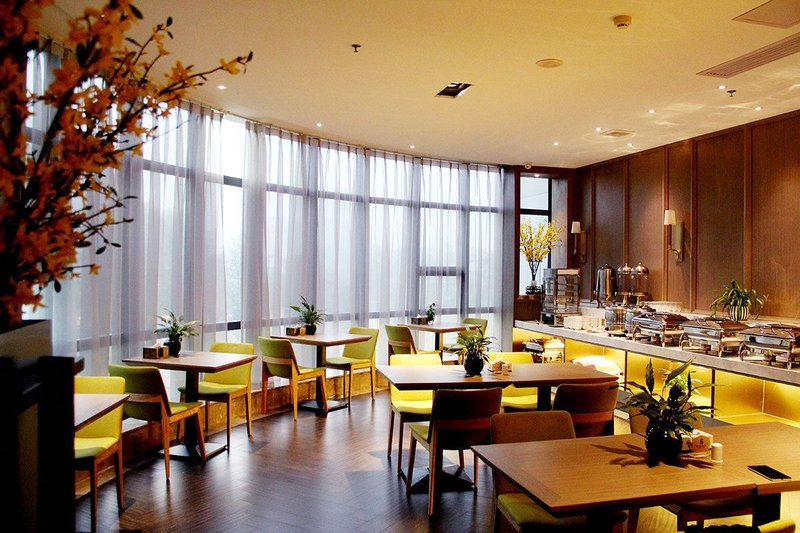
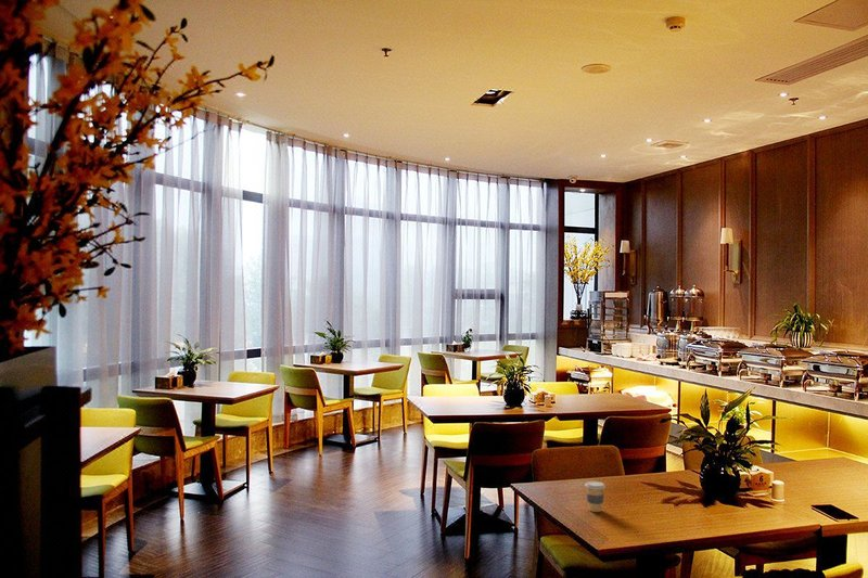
+ coffee cup (595, 497)
